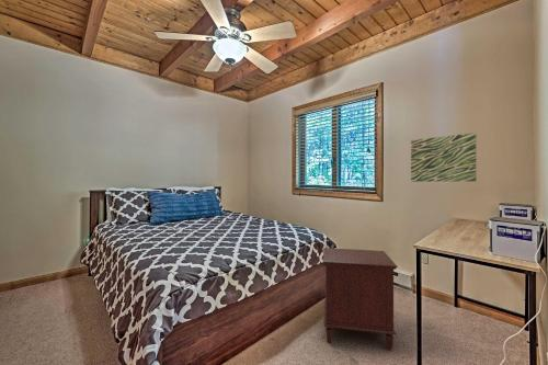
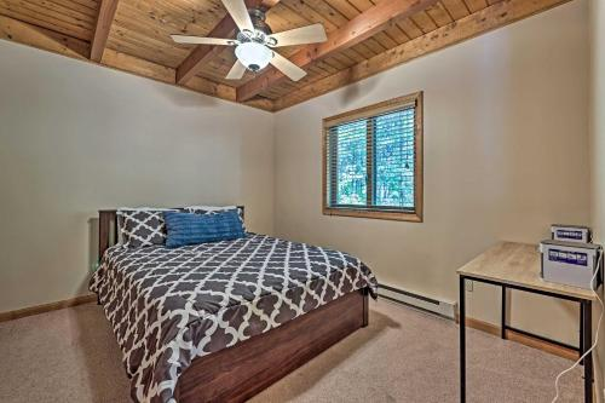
- nightstand (355, 293)
- wall art (441, 159)
